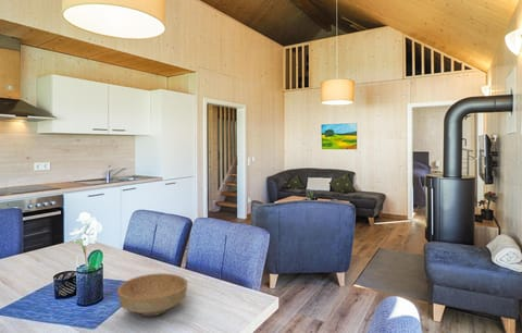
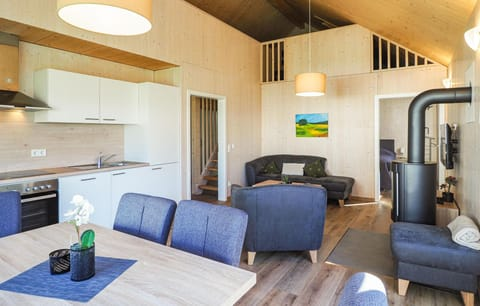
- bowl (153, 297)
